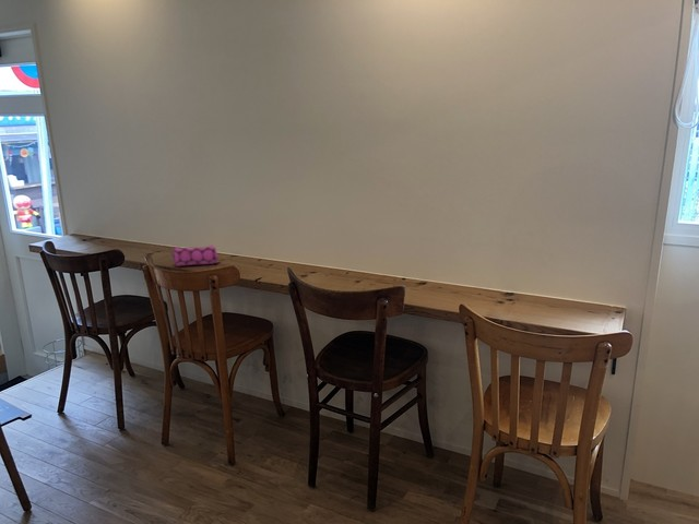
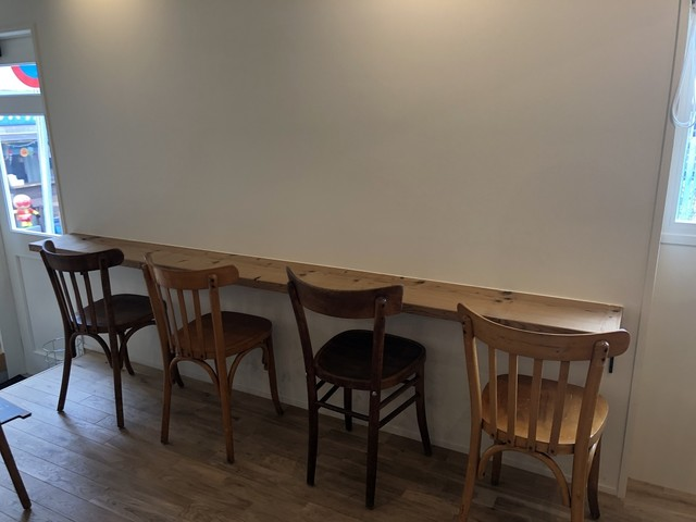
- pencil case (194, 254)
